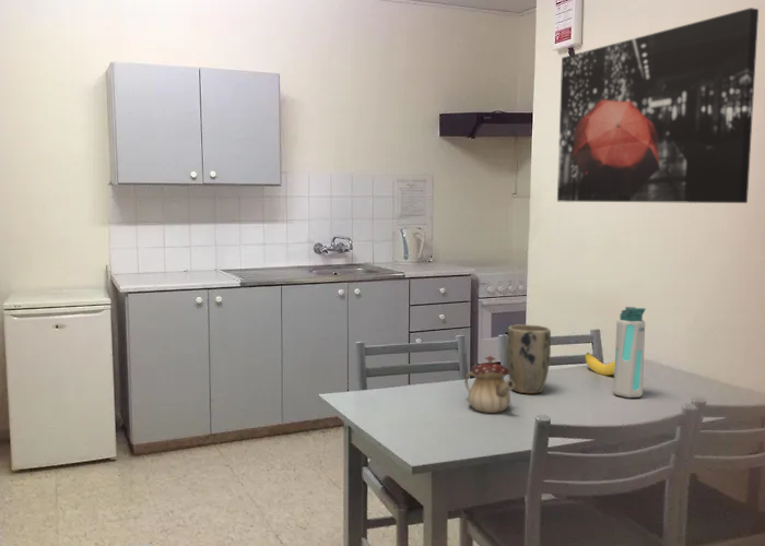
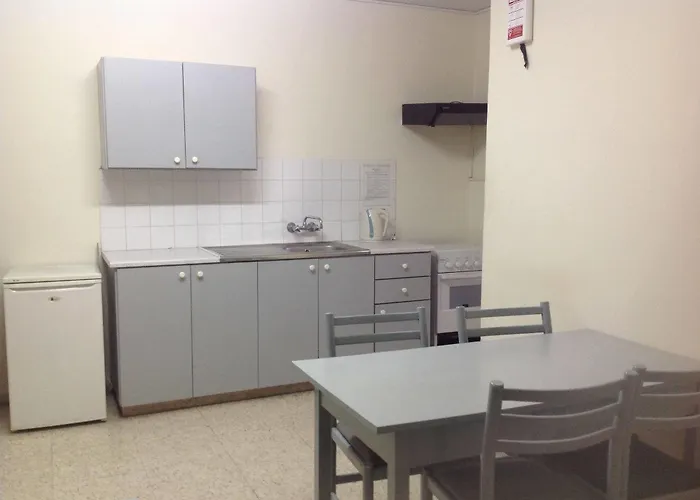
- teapot (487, 381)
- water bottle (631, 351)
- plant pot (528, 358)
- wall art (642, 120)
- banana (609, 364)
